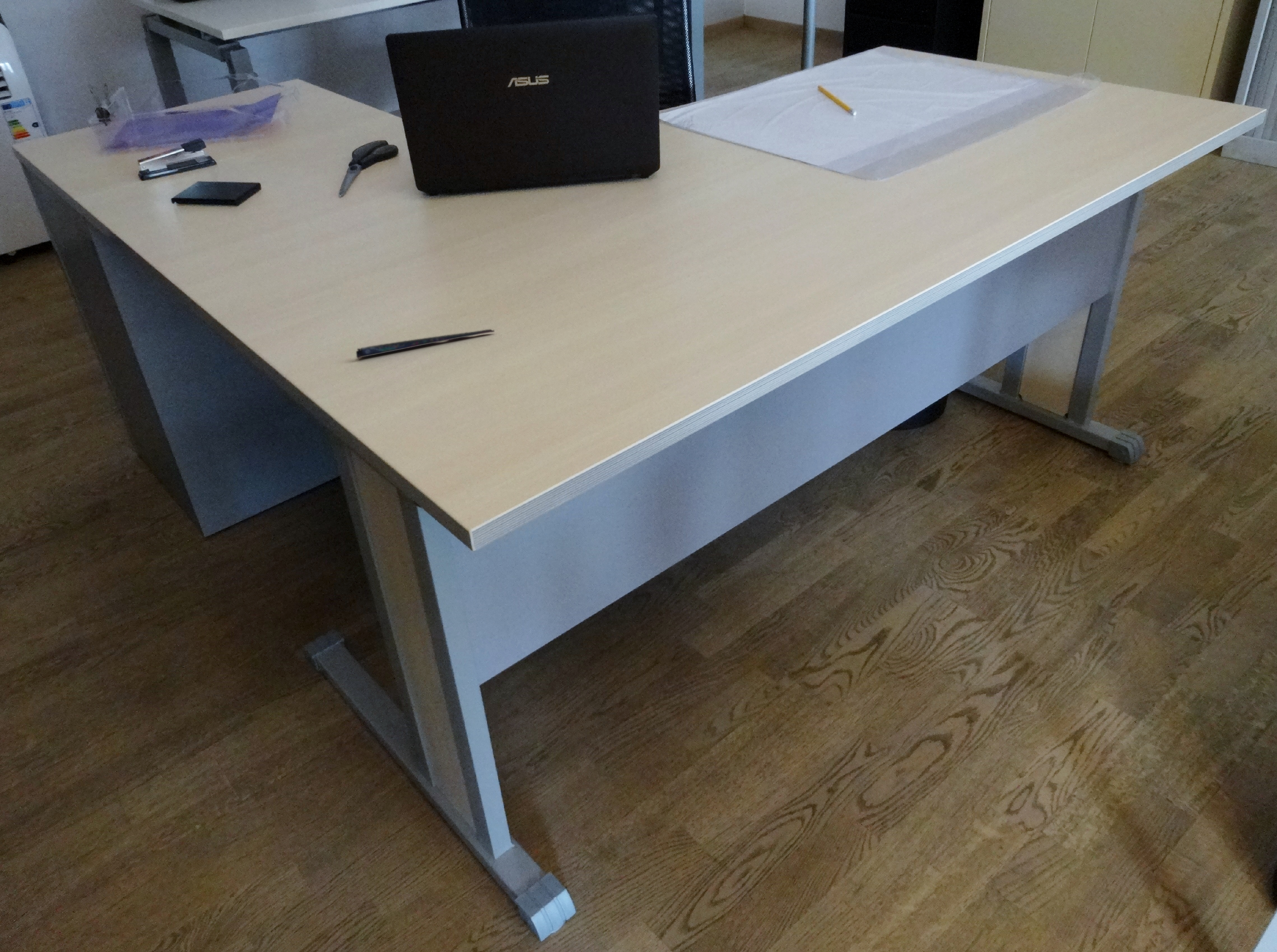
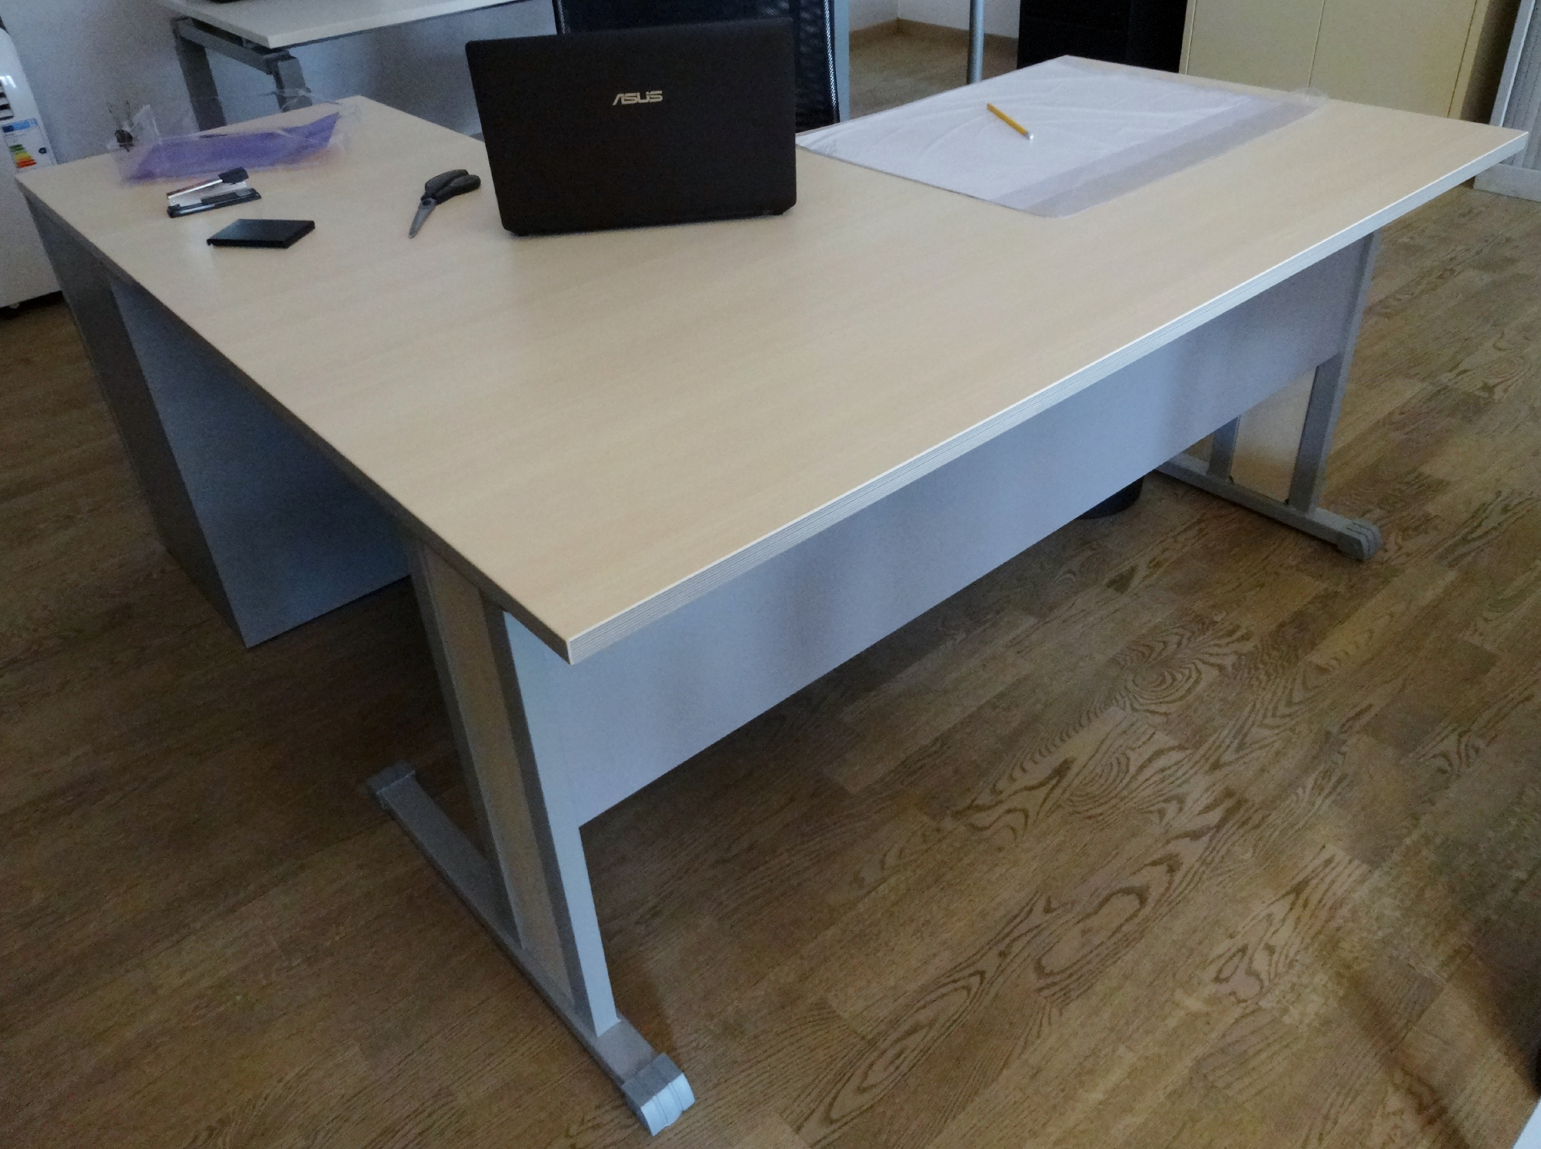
- pen (425, 338)
